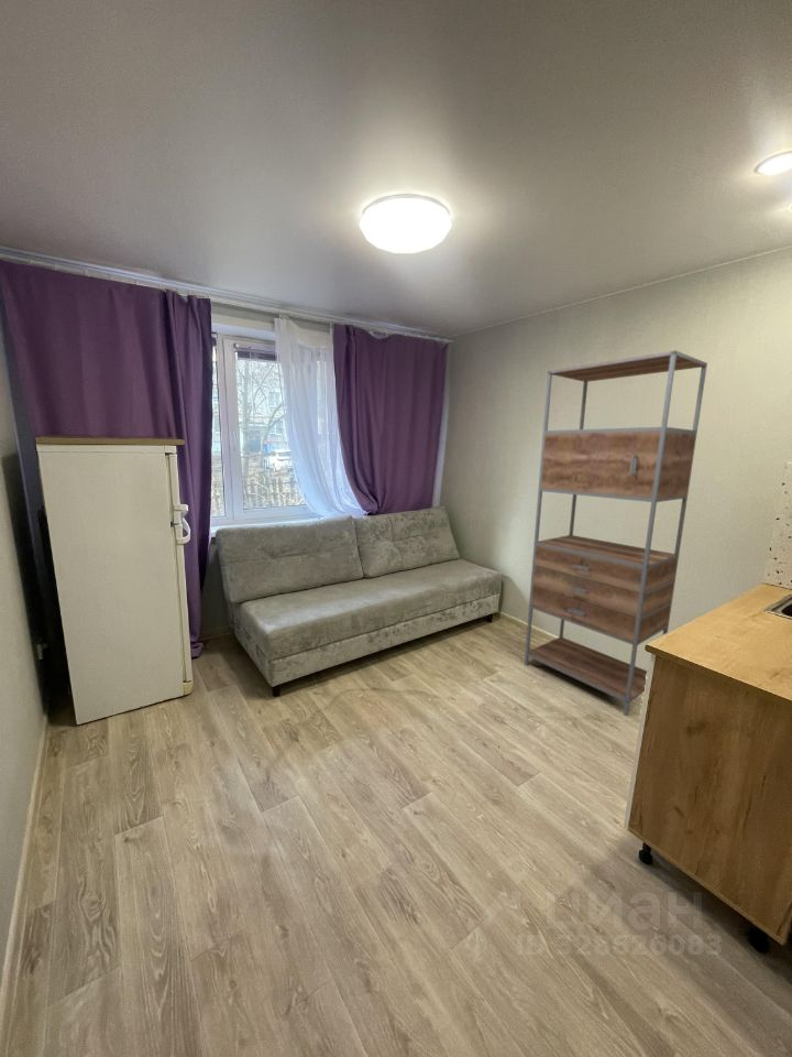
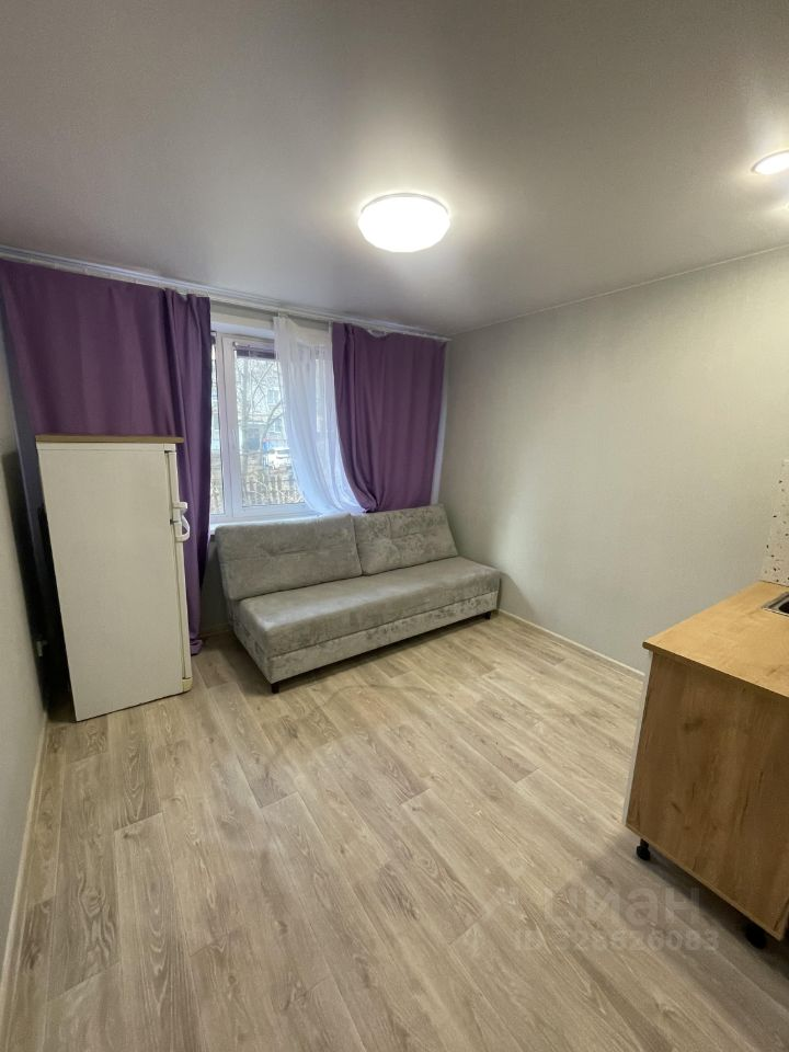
- shelving unit (603, 541)
